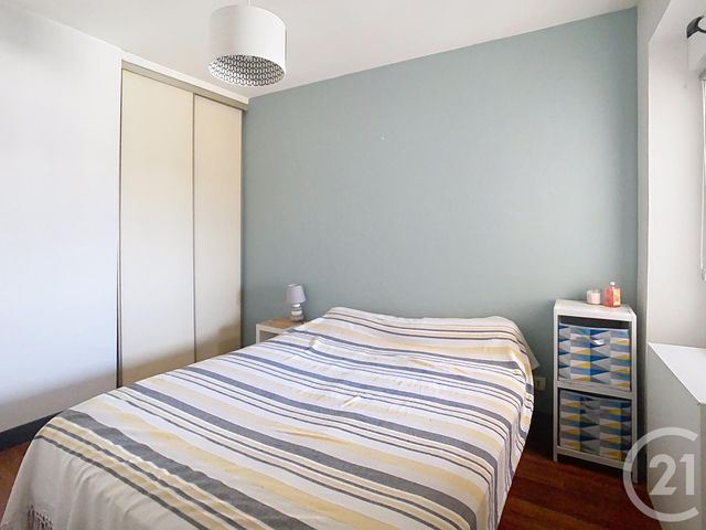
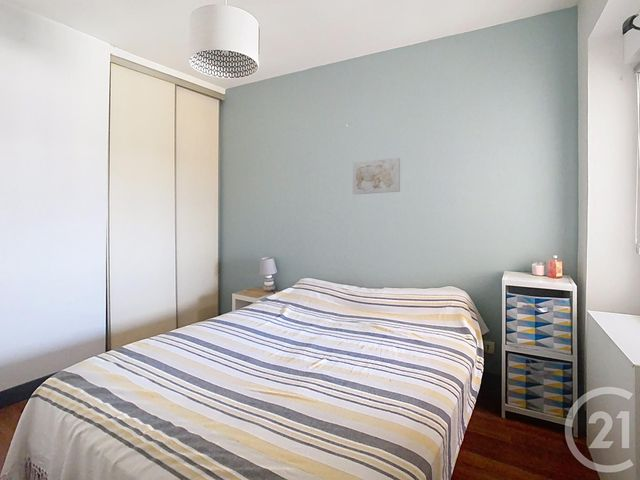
+ wall art (375, 176)
